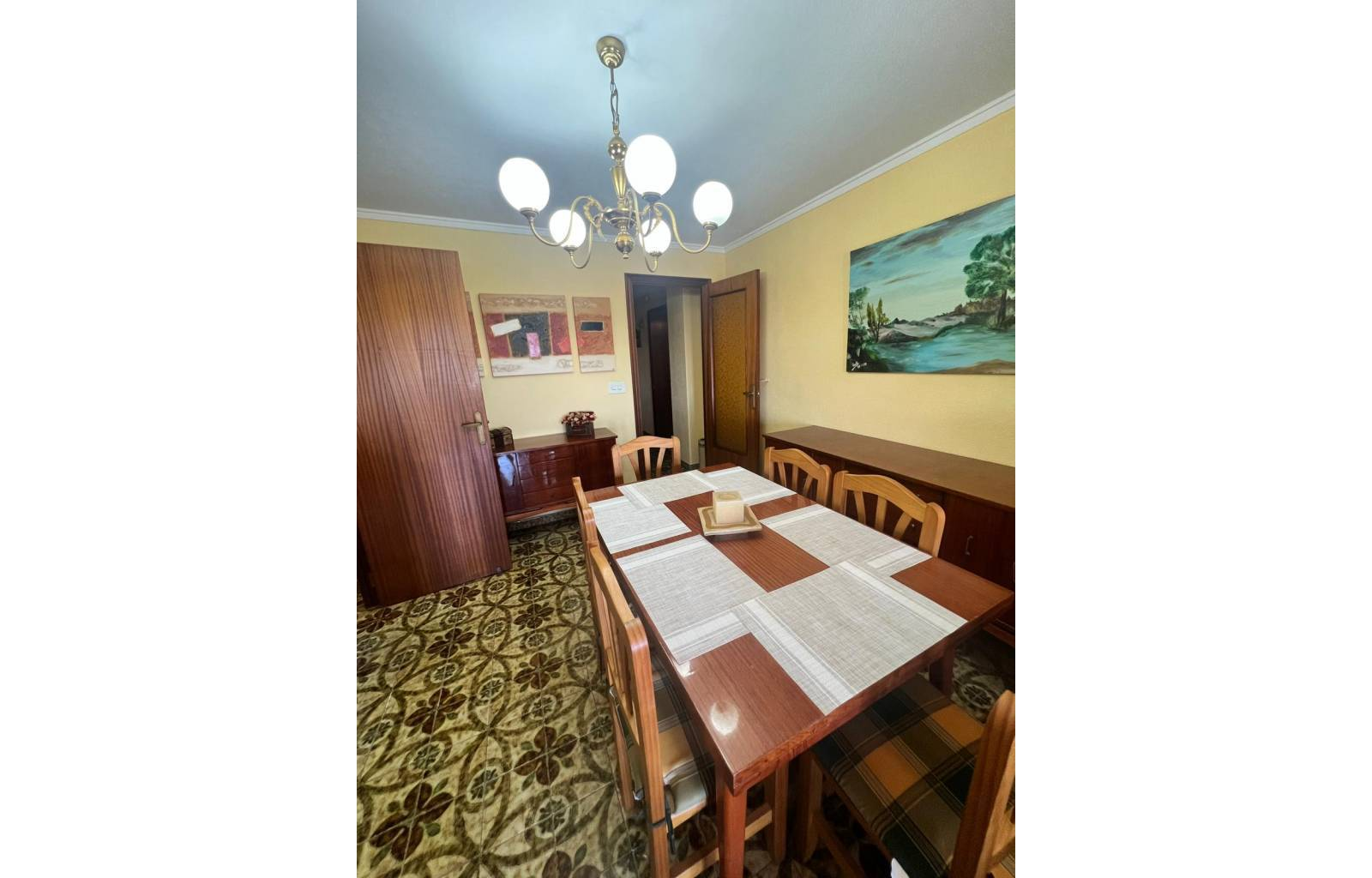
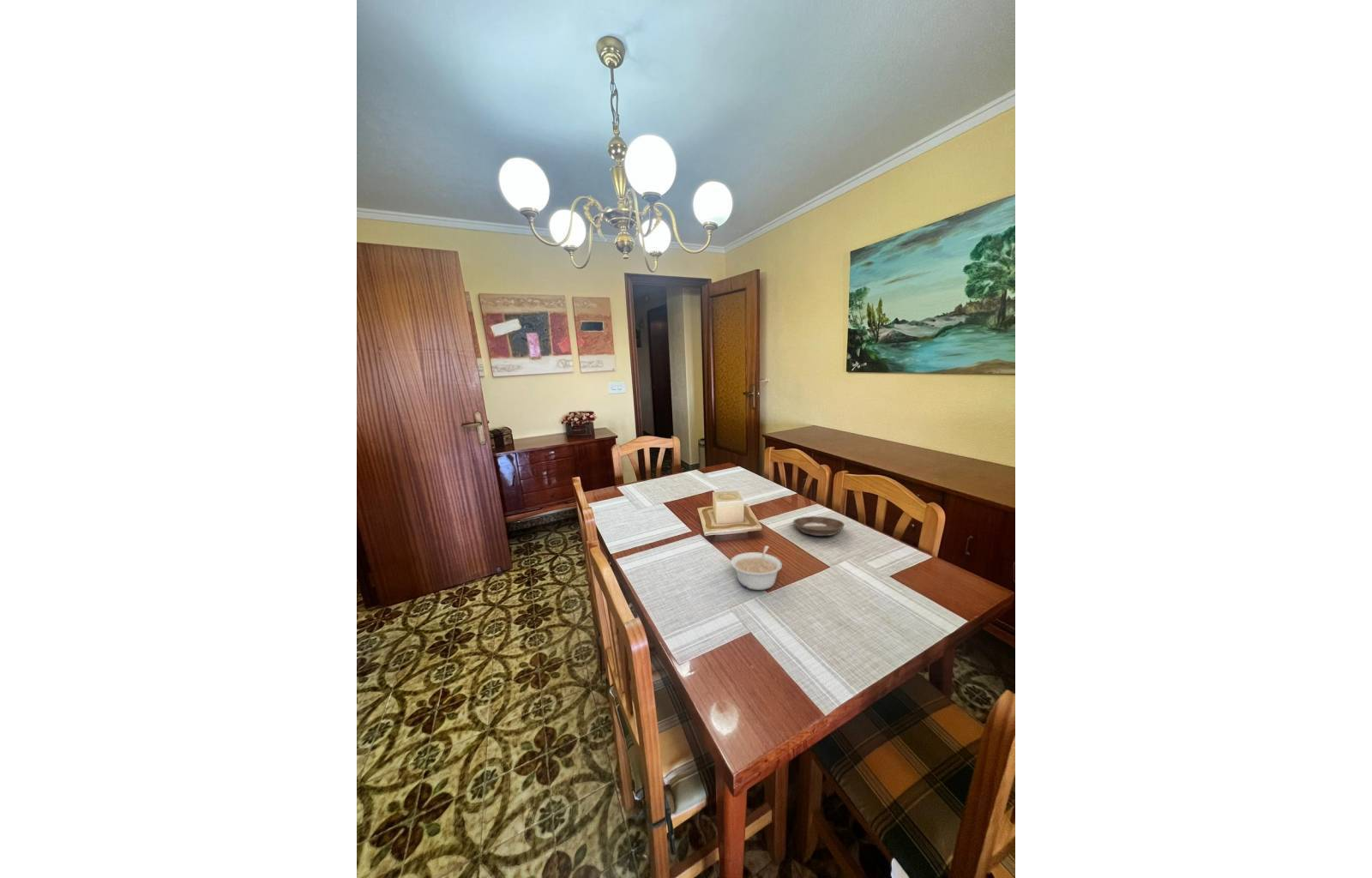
+ saucer (818, 526)
+ legume (755, 568)
